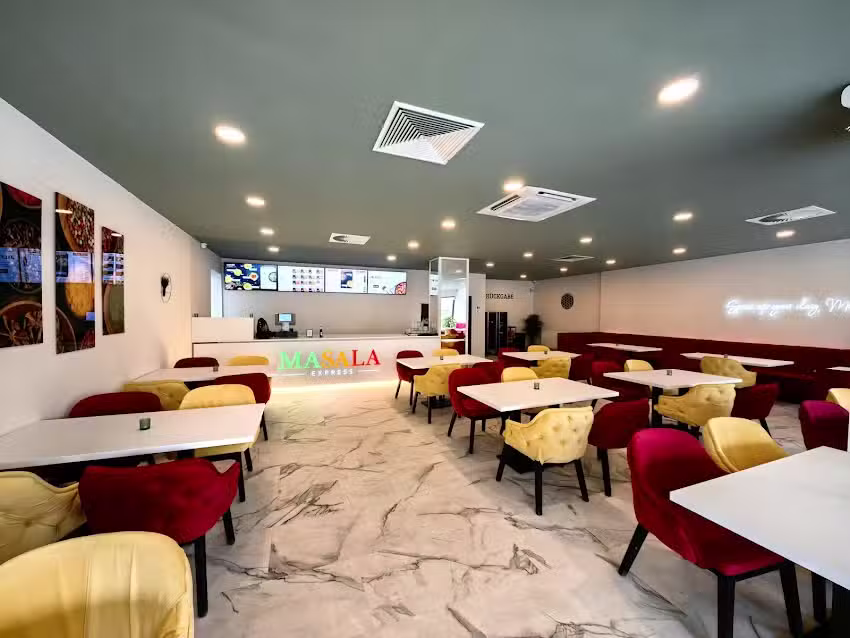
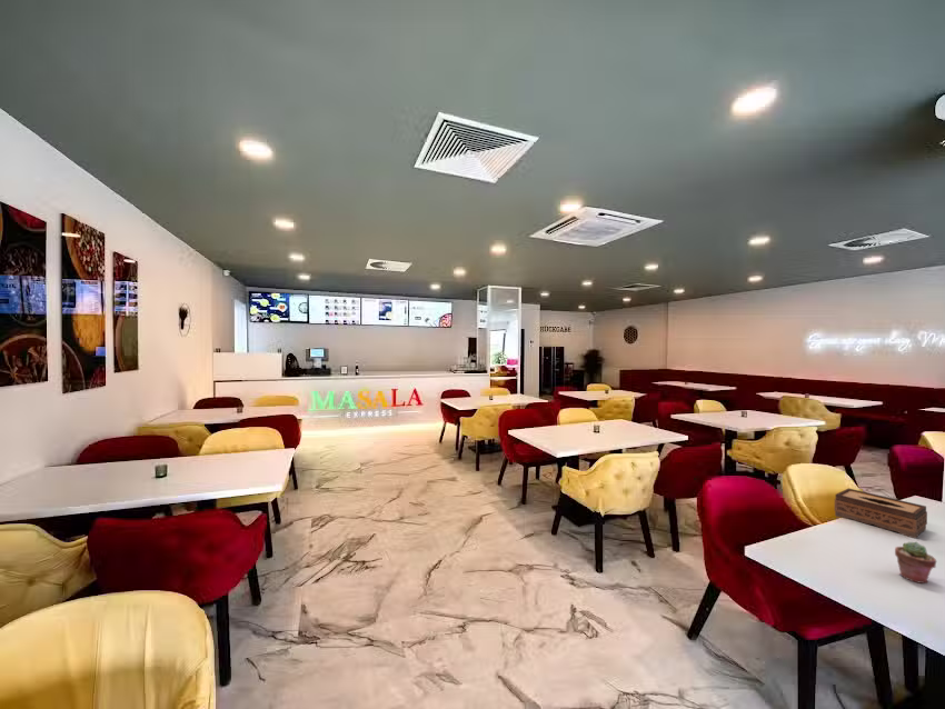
+ potted succulent (914, 560)
+ tissue box (878, 511)
